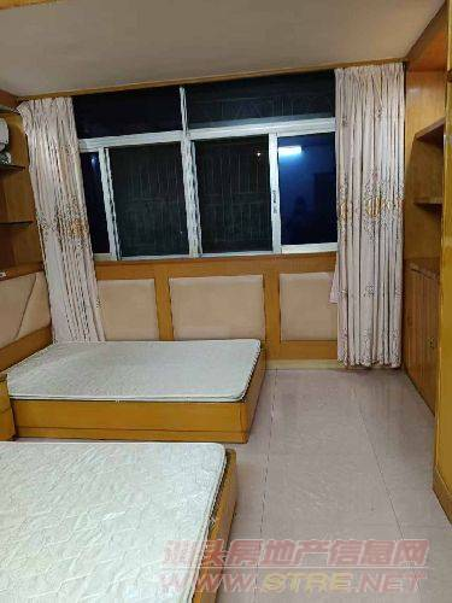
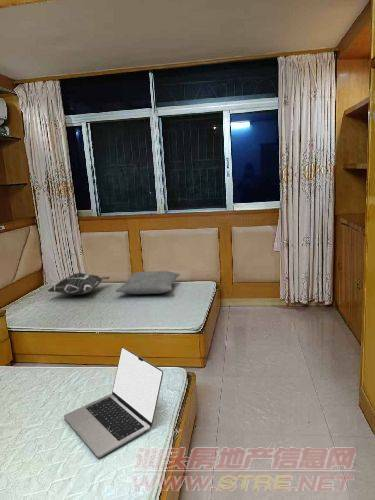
+ decorative pillow (80, 283)
+ pillow (149, 282)
+ laptop (112, 395)
